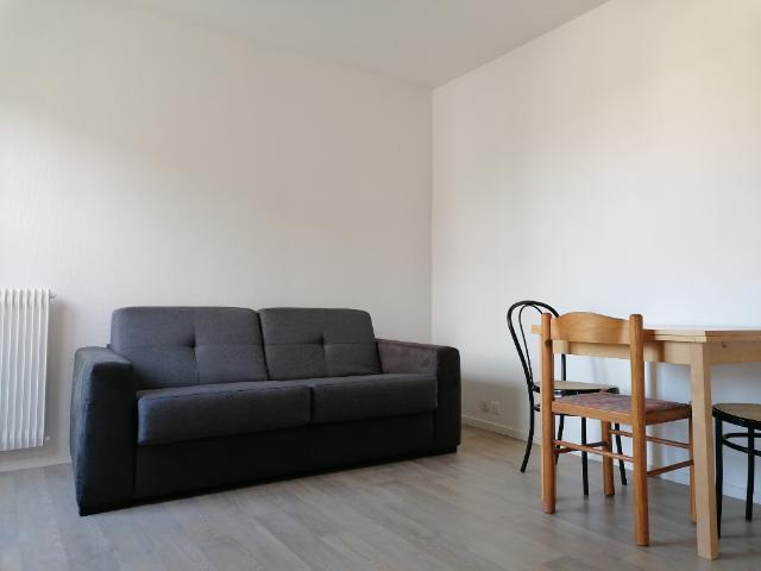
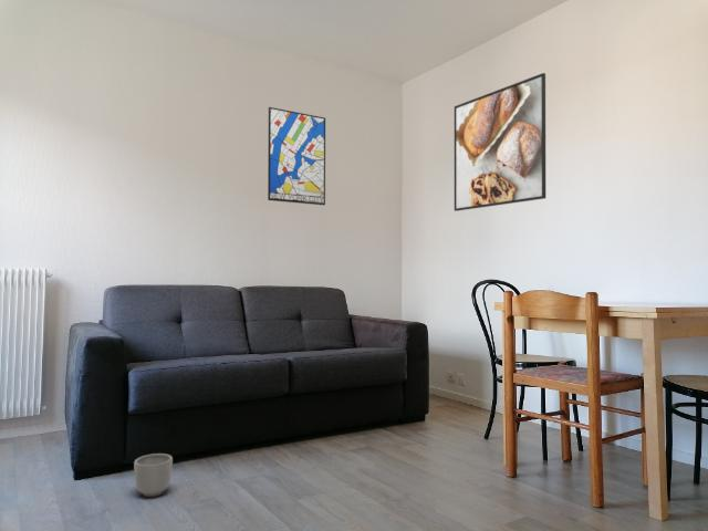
+ planter (153, 476)
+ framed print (496, 147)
+ wall art (298, 157)
